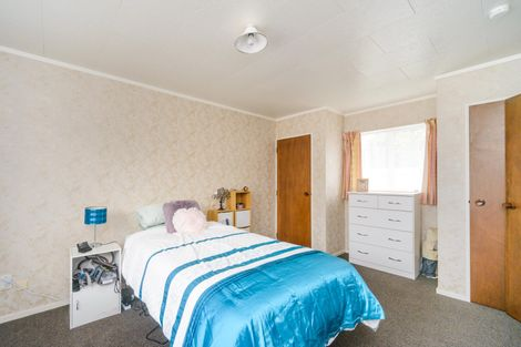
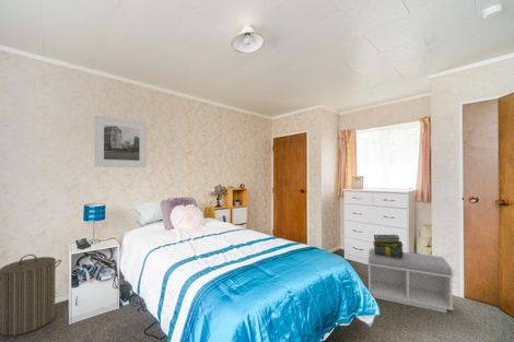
+ stack of books (387, 245)
+ bench (406, 276)
+ laundry hamper (28, 288)
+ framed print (121, 143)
